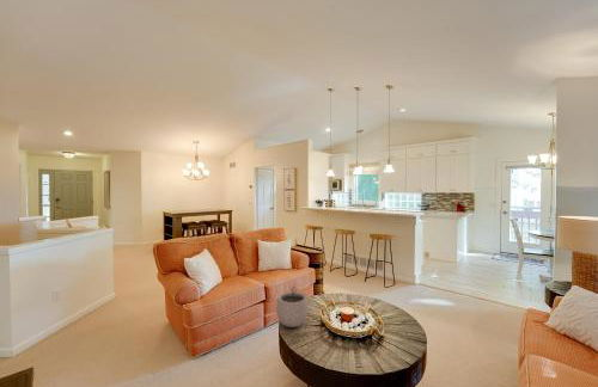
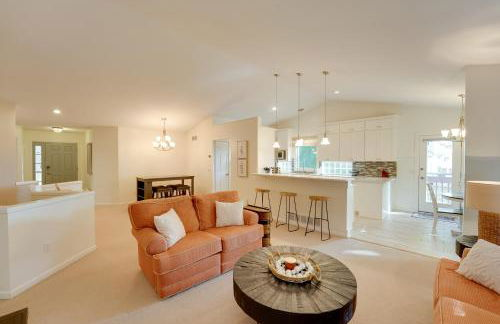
- plant pot (292, 305)
